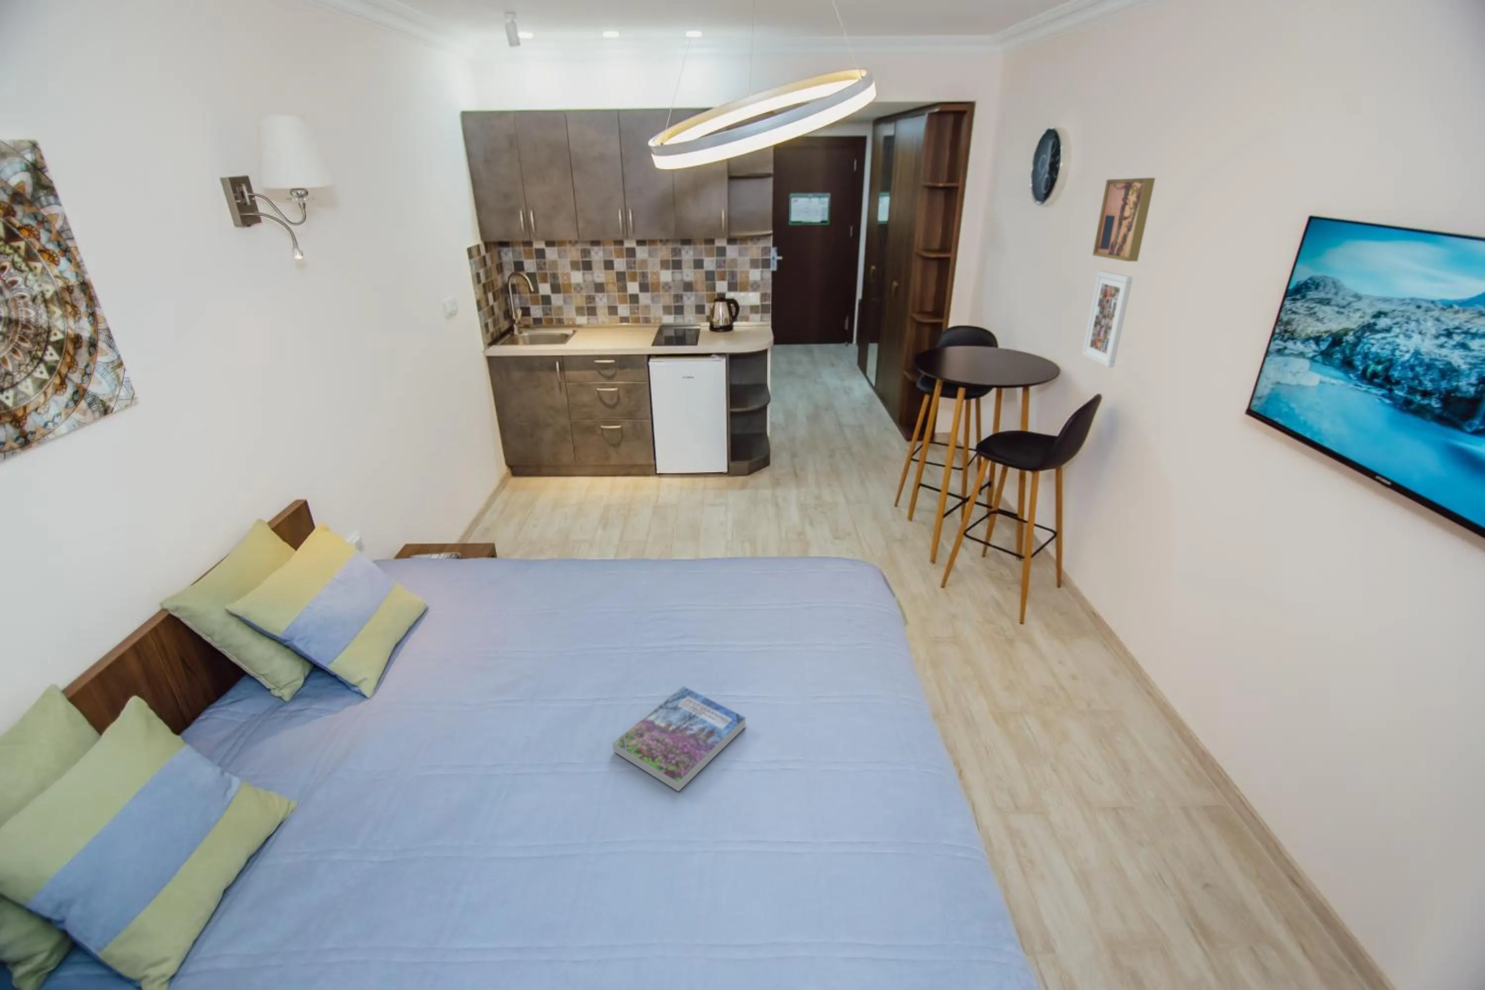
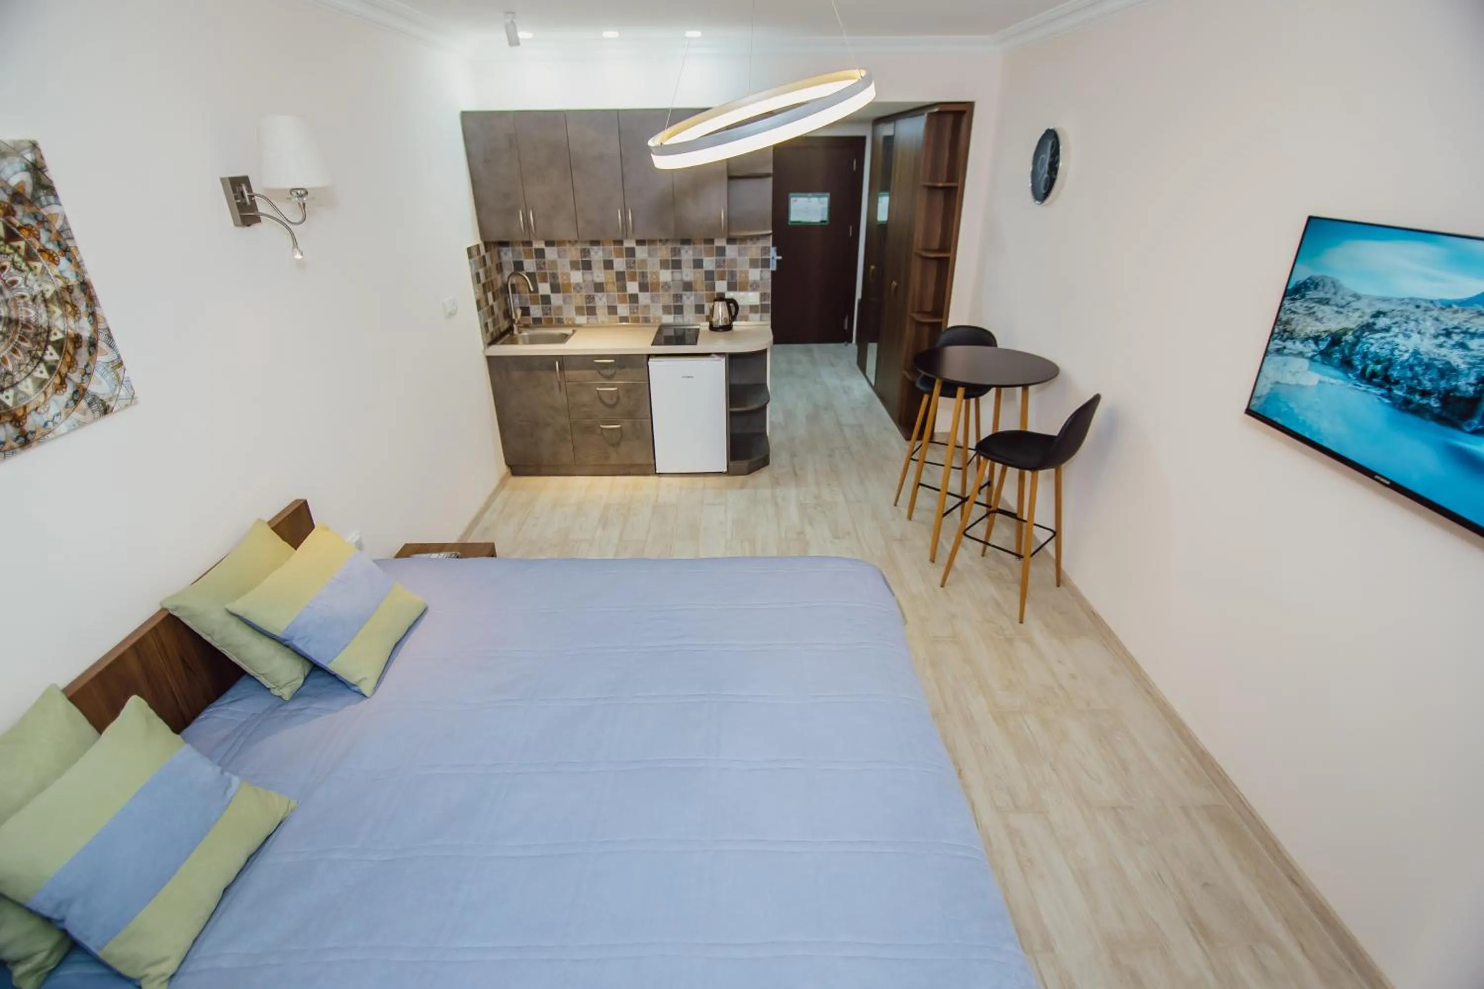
- book (681, 734)
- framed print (1105, 318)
- wall art (1121, 219)
